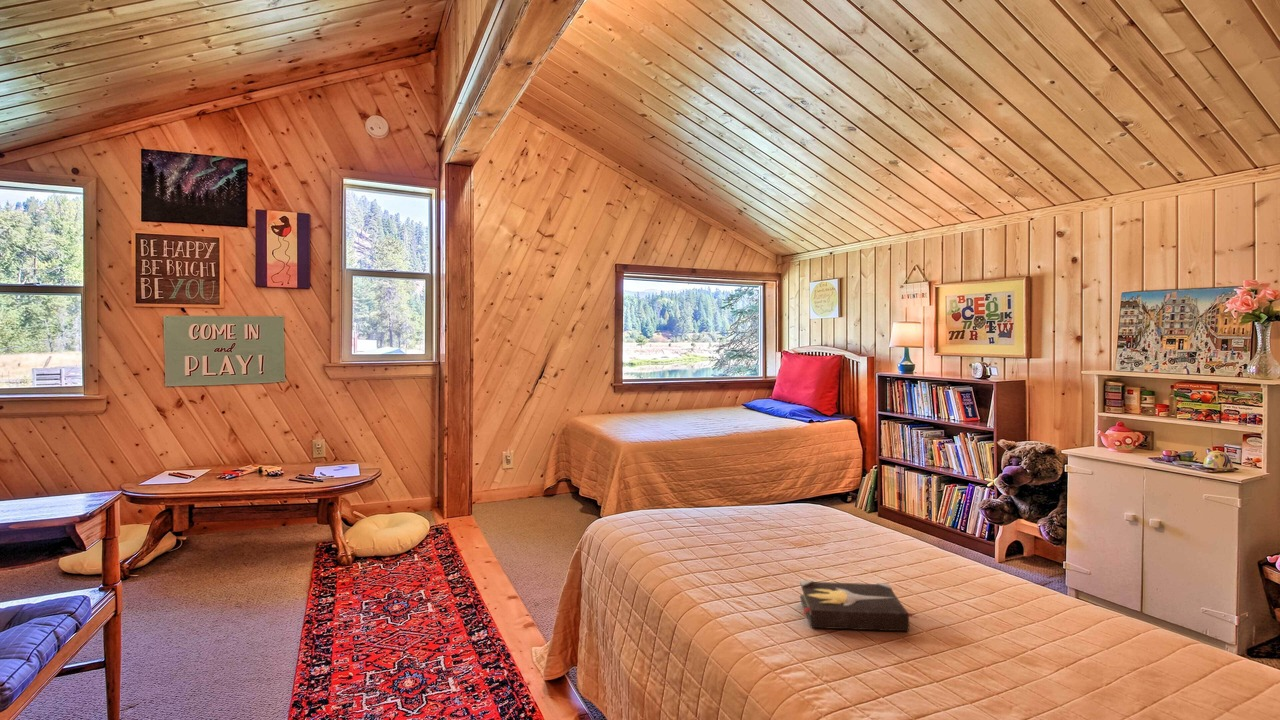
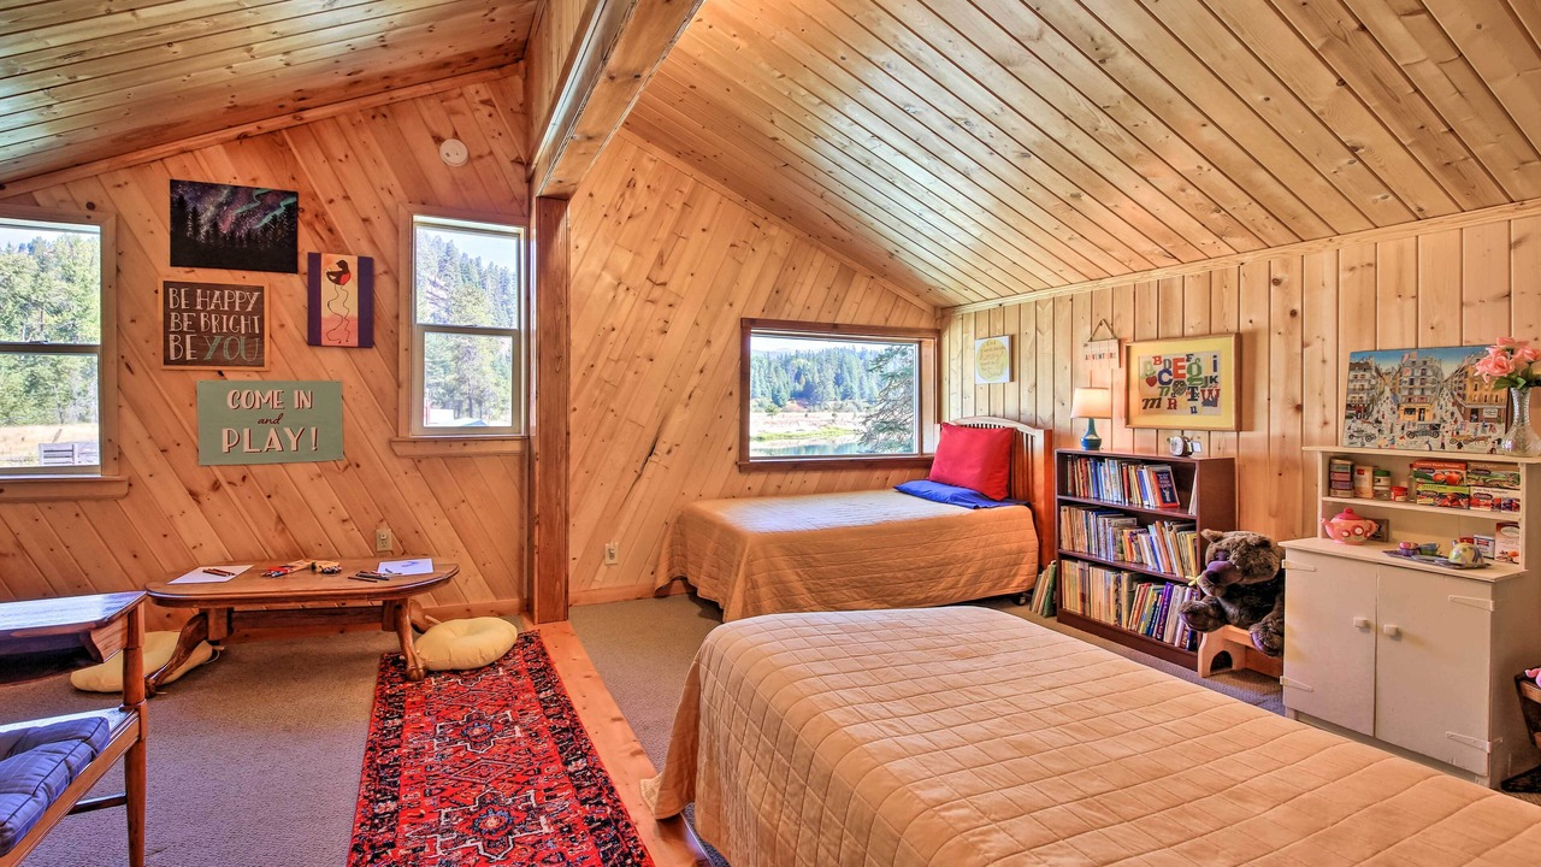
- hardback book (851, 603)
